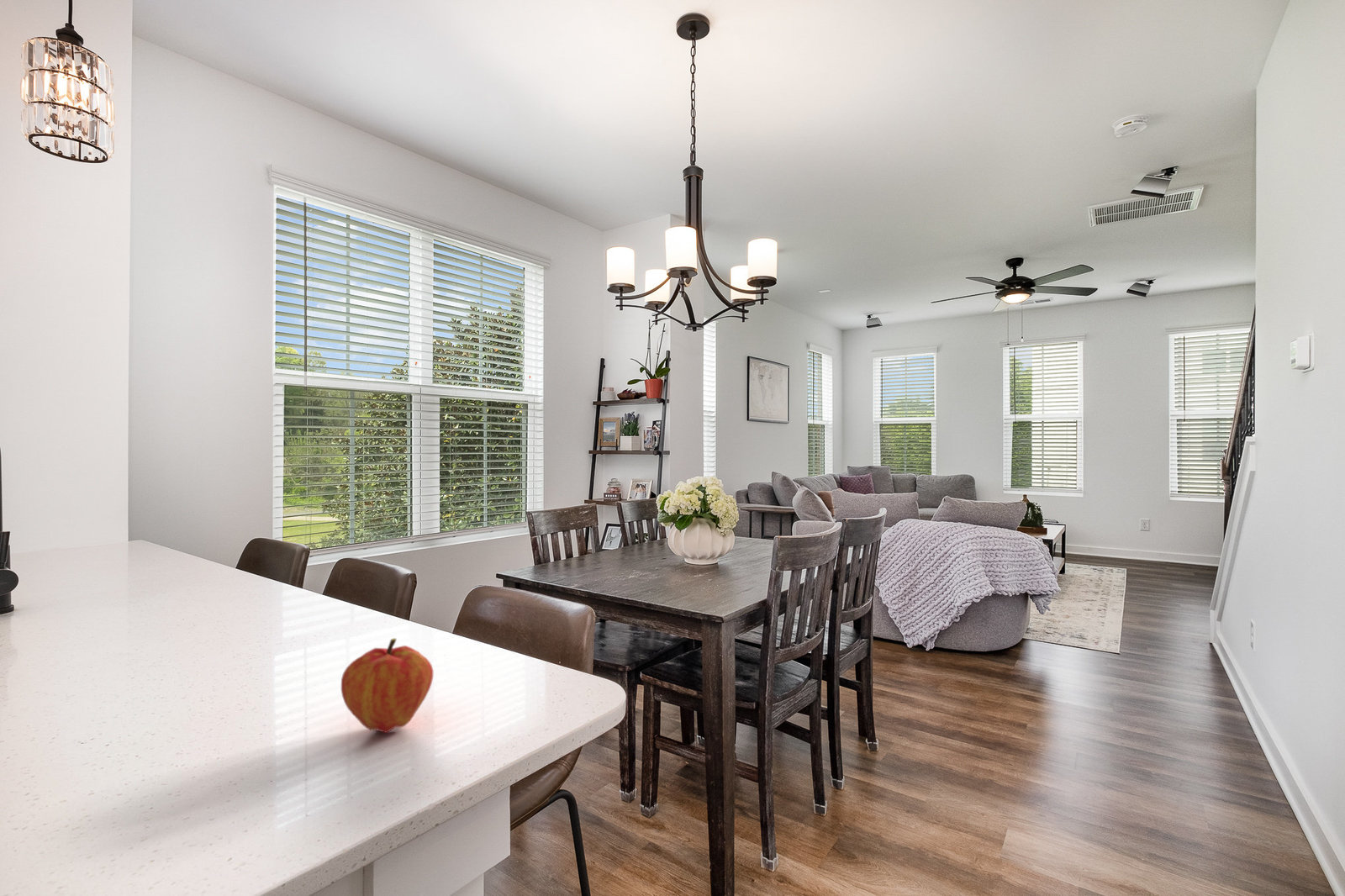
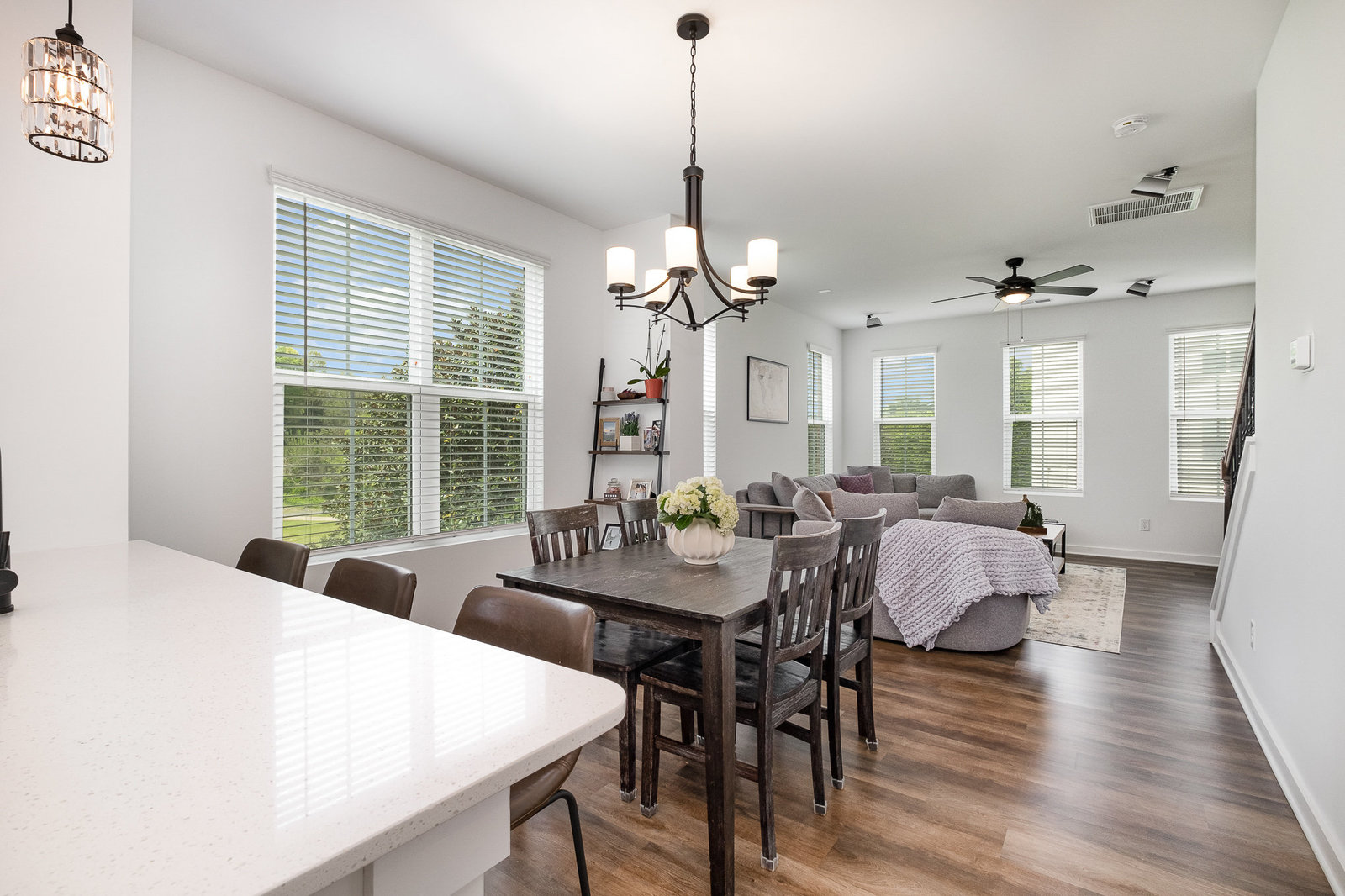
- fruit (388, 683)
